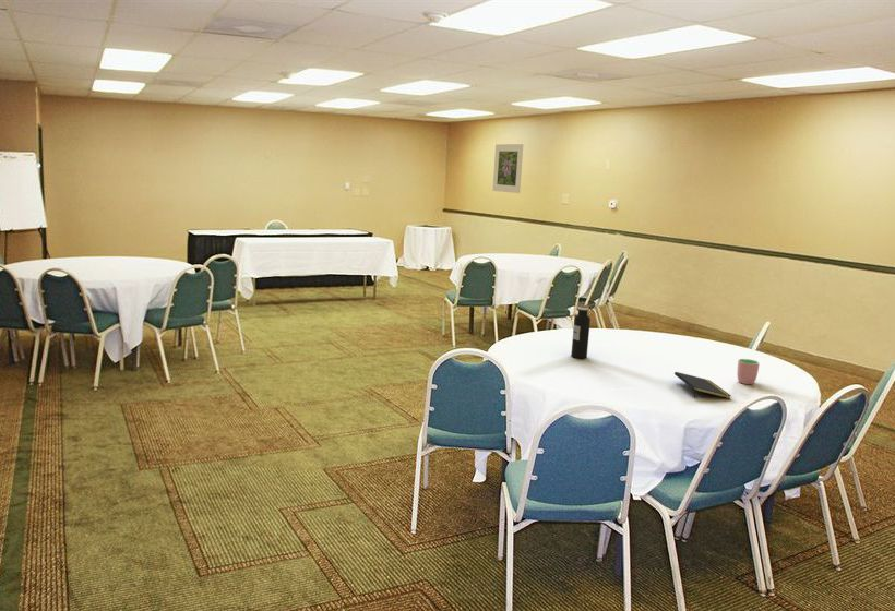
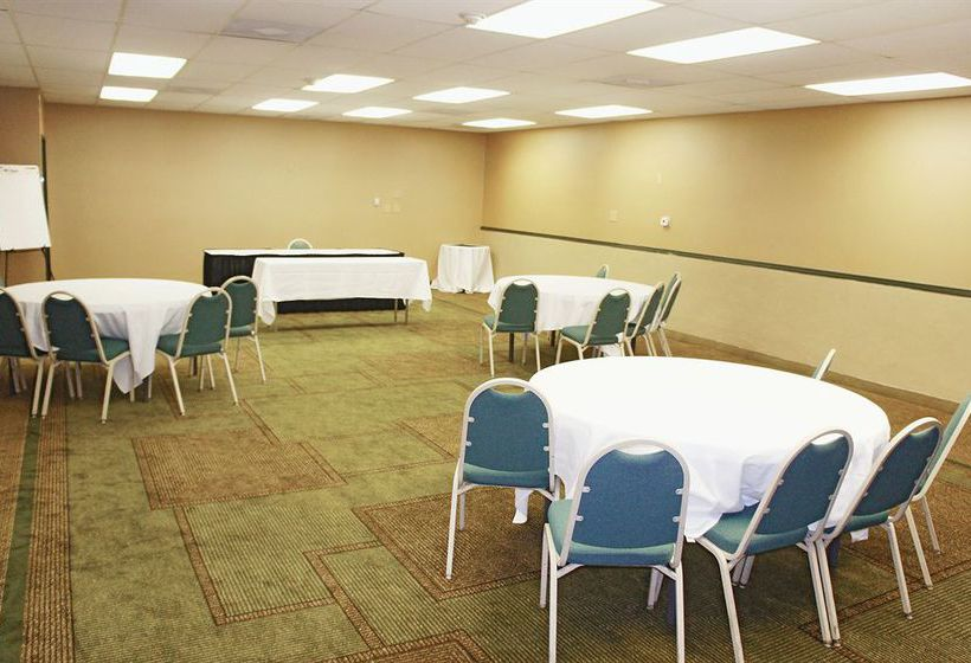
- cup (748, 371)
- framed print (506, 168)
- water bottle (581, 331)
- notepad (702, 384)
